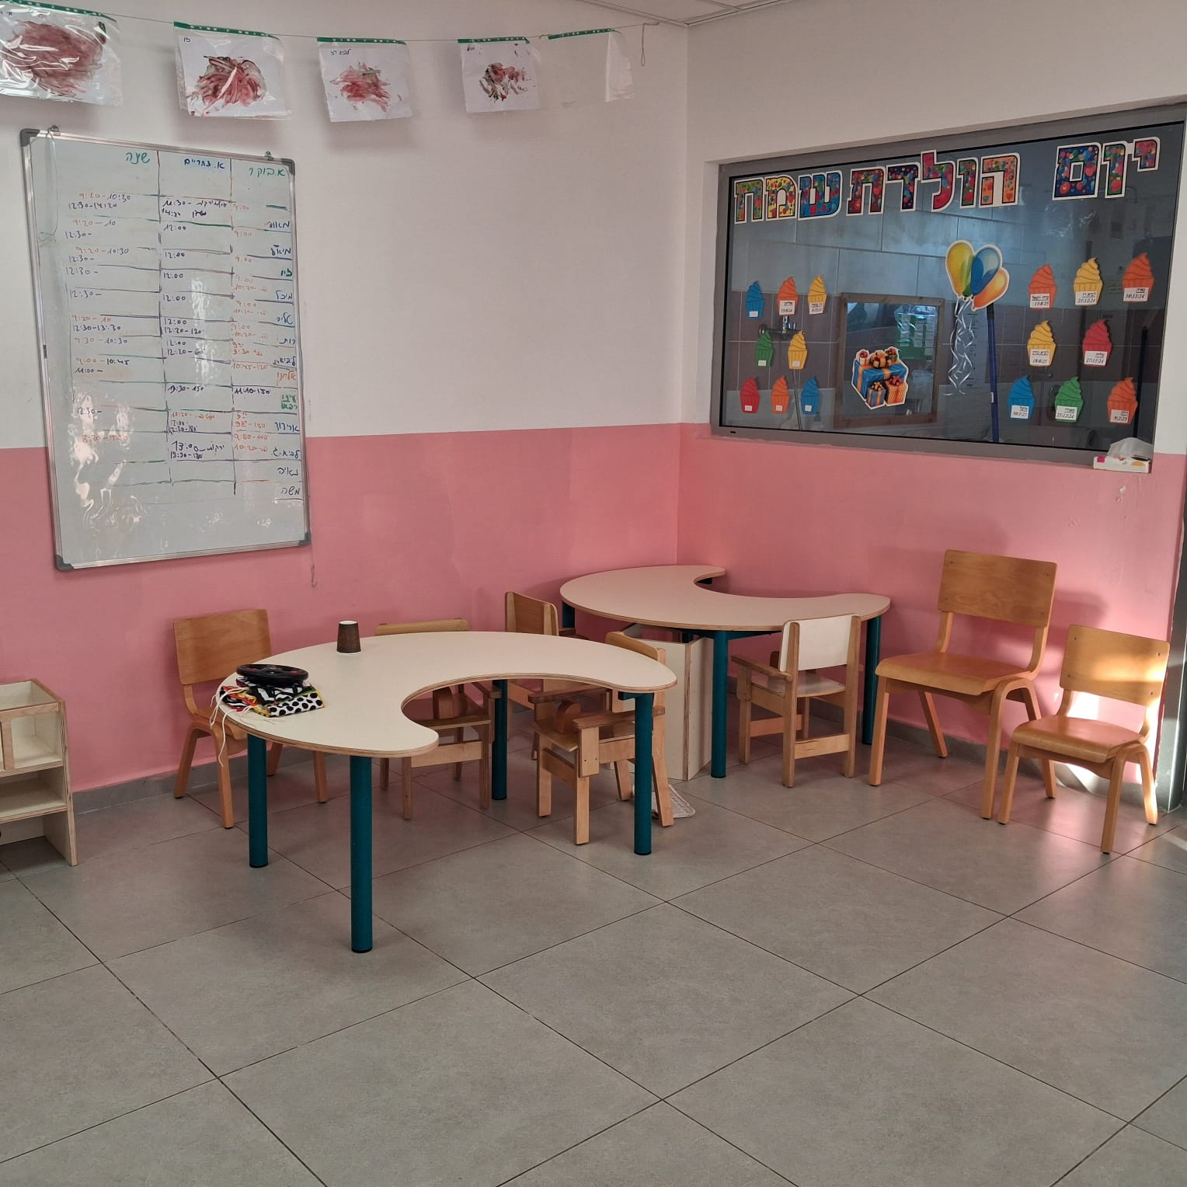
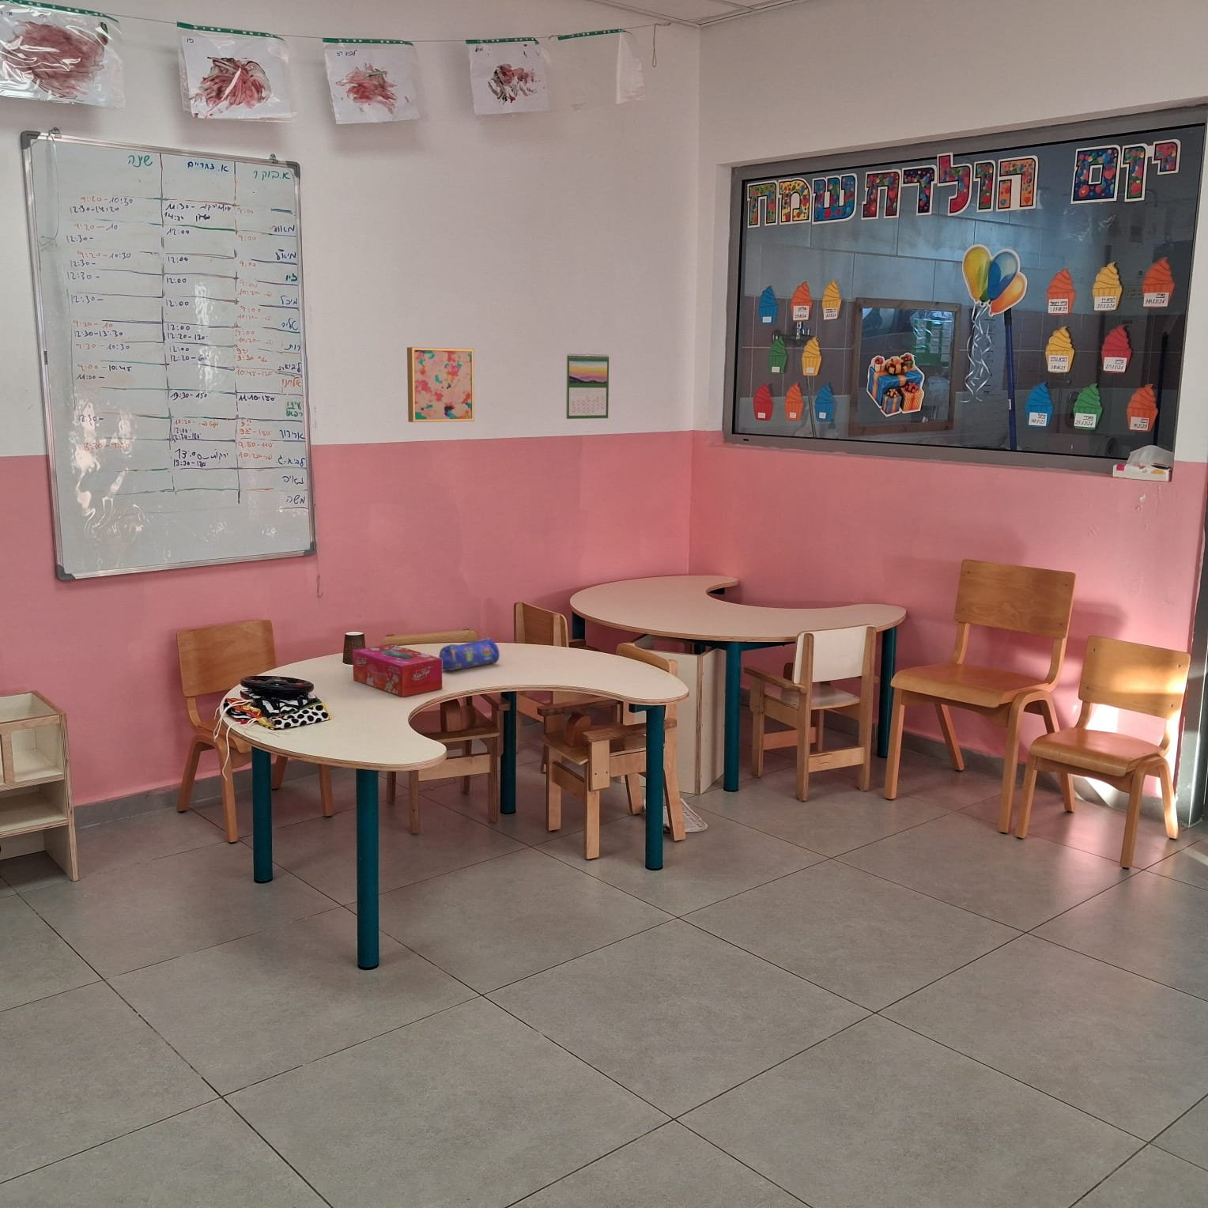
+ tissue box (397, 669)
+ calendar (587, 386)
+ pencil case (470, 654)
+ wall art (441, 385)
